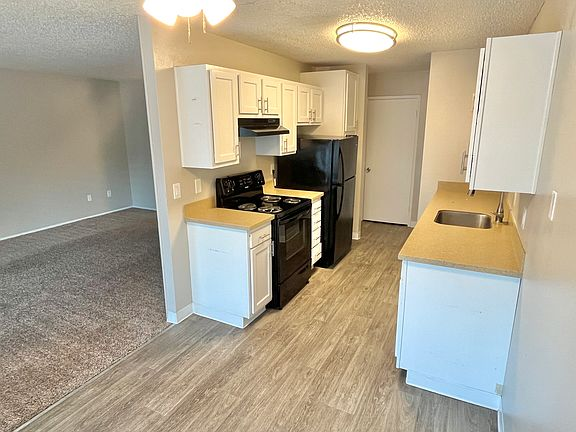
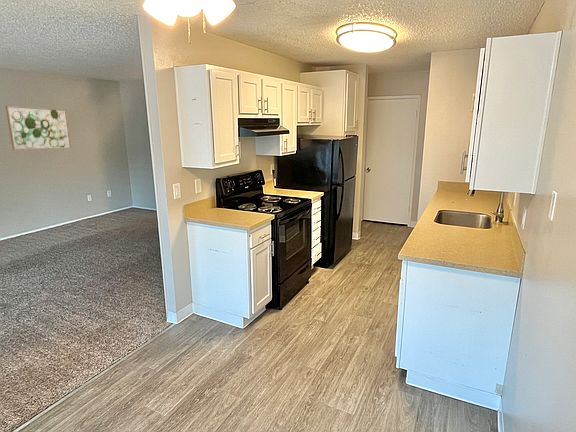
+ wall art (41, 128)
